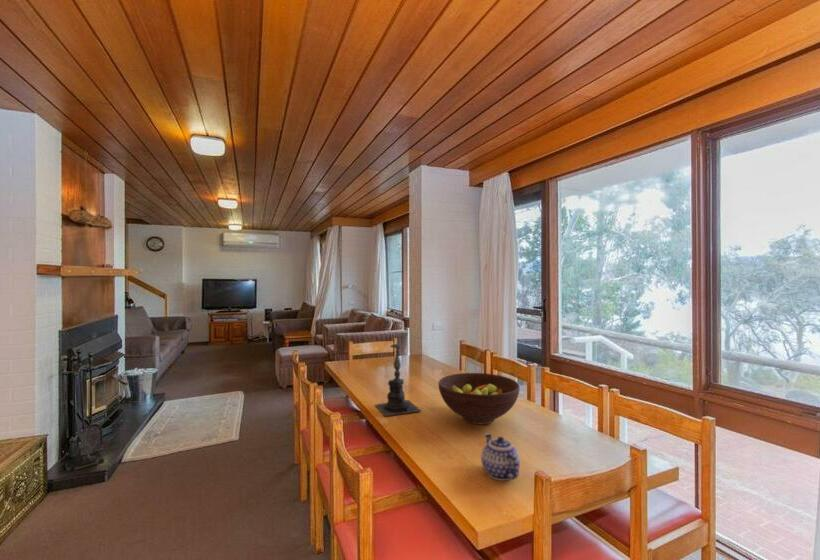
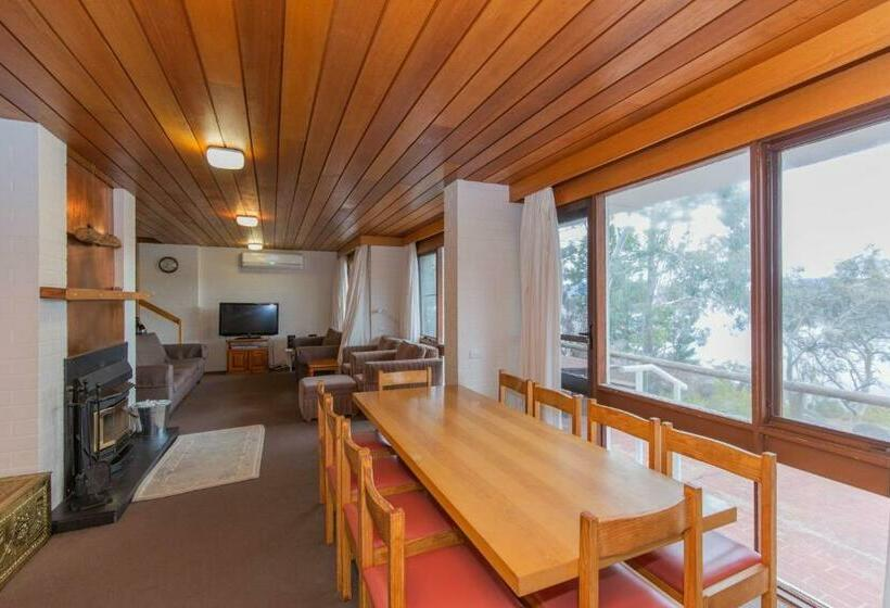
- teapot (500, 455)
- candle holder (397, 371)
- fruit bowl (478, 401)
